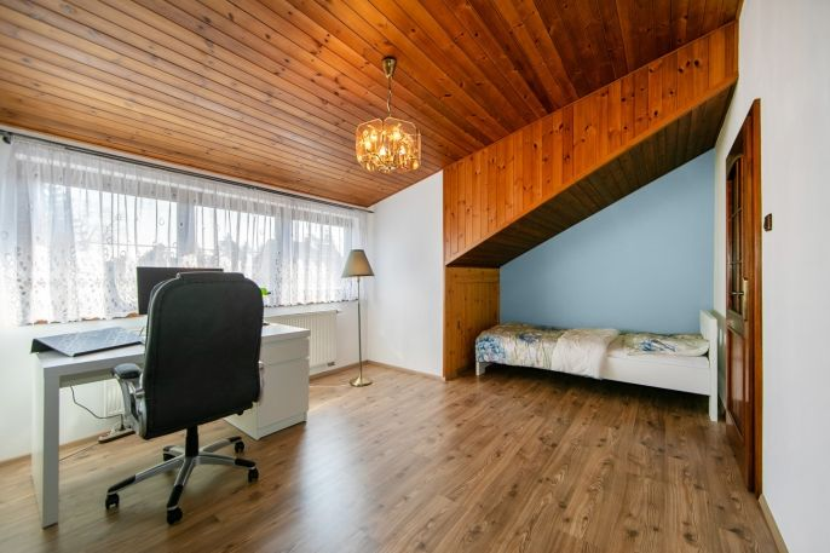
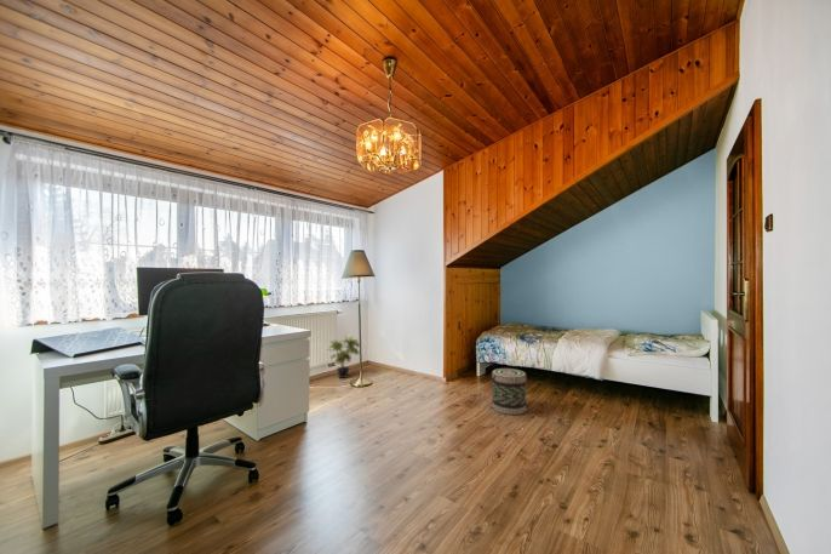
+ potted plant (344, 355)
+ basket (509, 389)
